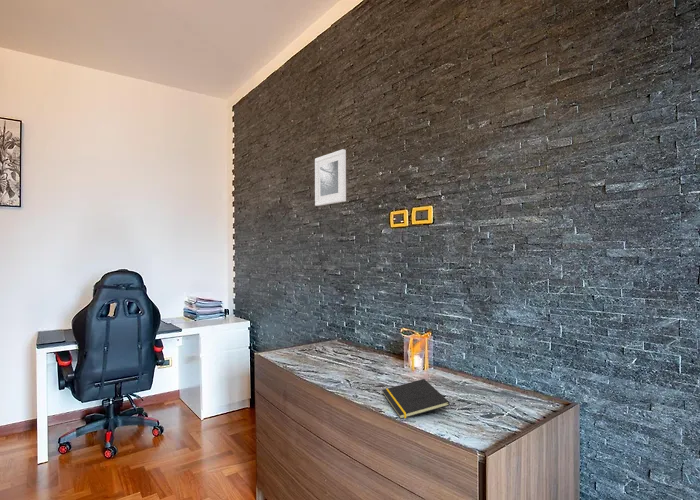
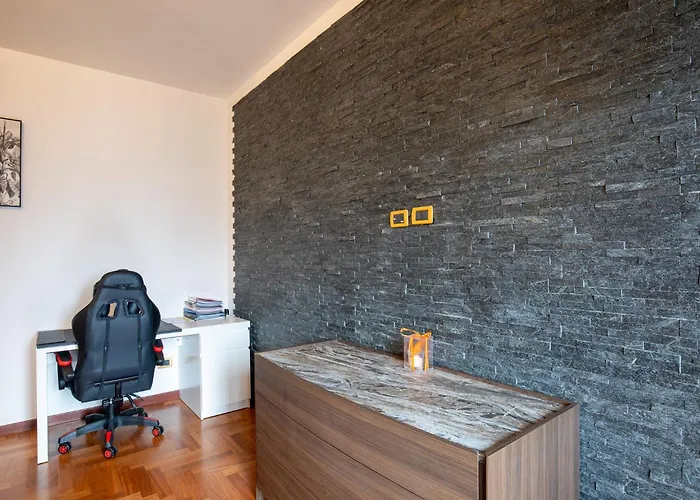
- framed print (329, 178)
- notepad (413, 397)
